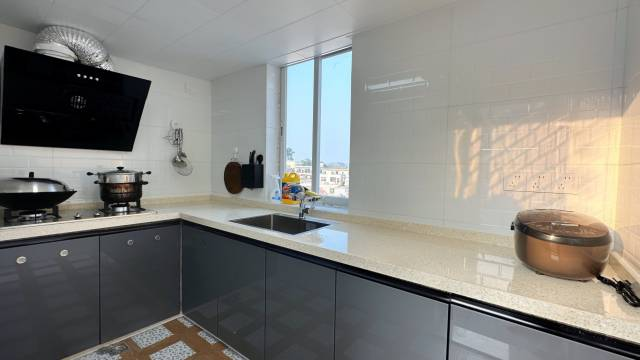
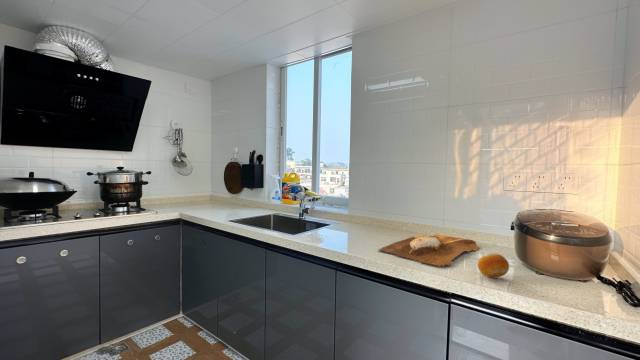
+ cutting board (429, 243)
+ fruit (492, 265)
